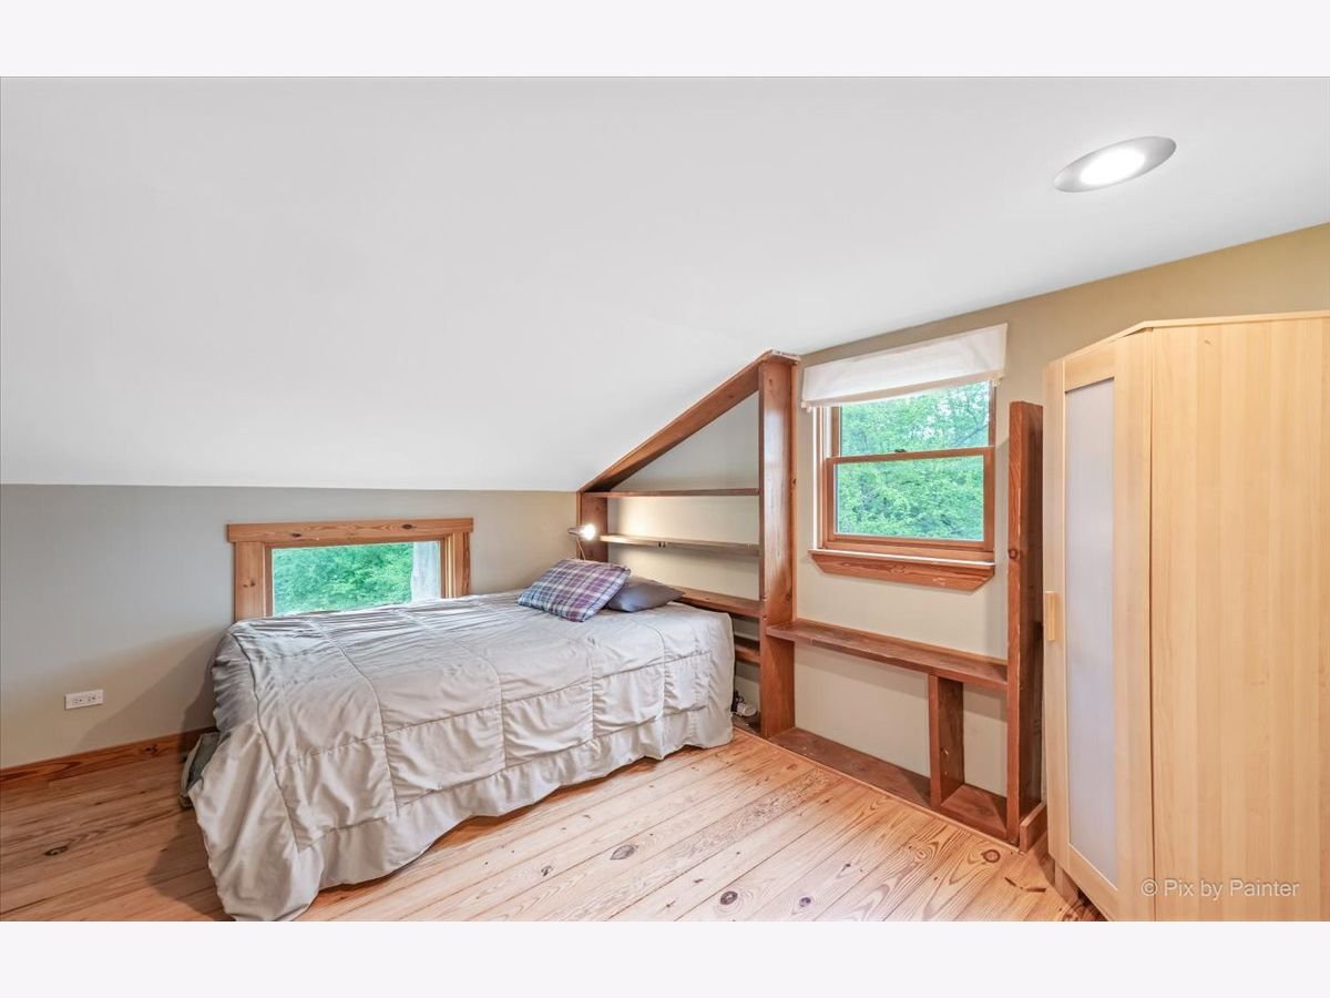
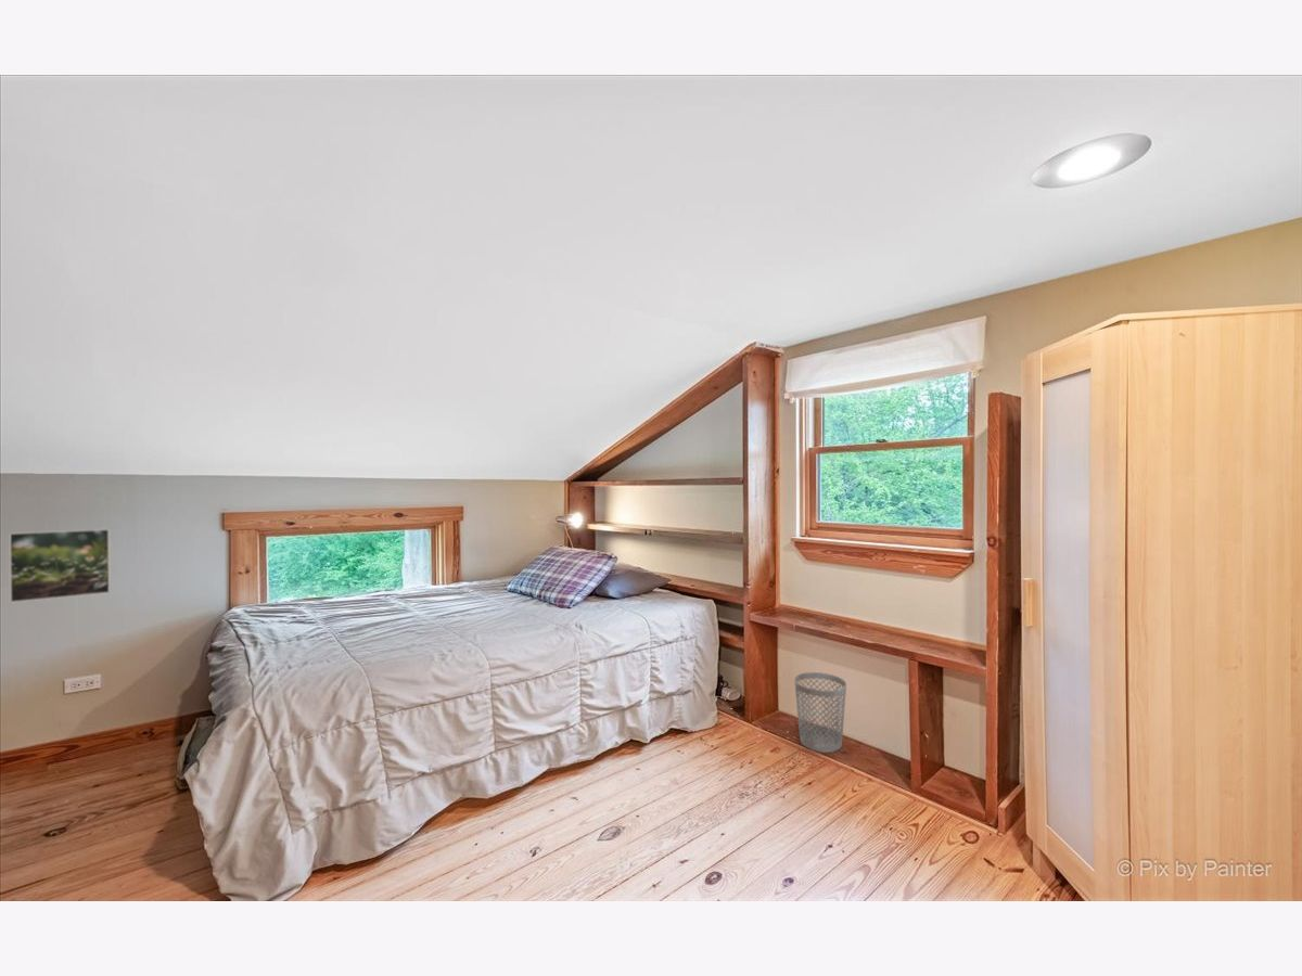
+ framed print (62, 564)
+ wastebasket (820, 712)
